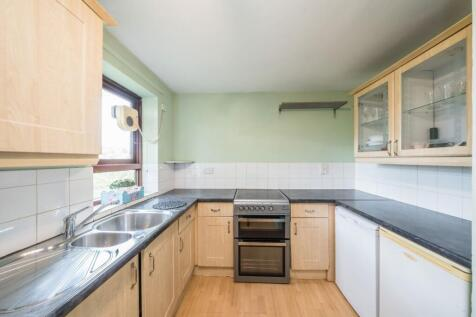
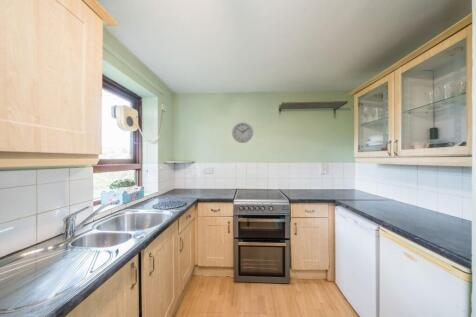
+ wall clock (242, 132)
